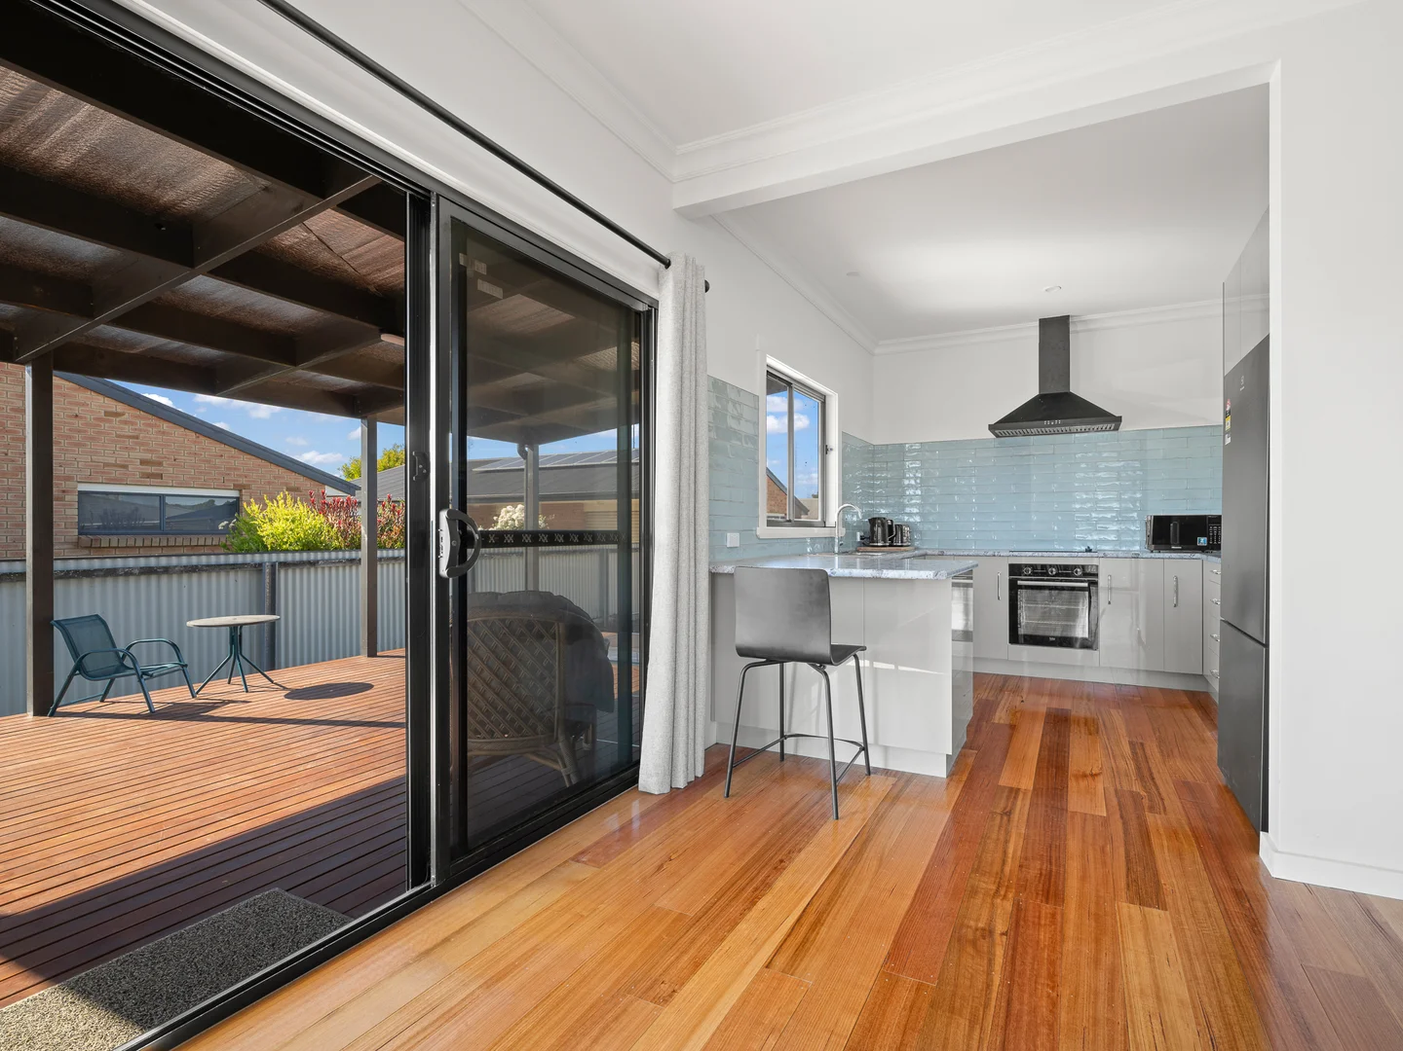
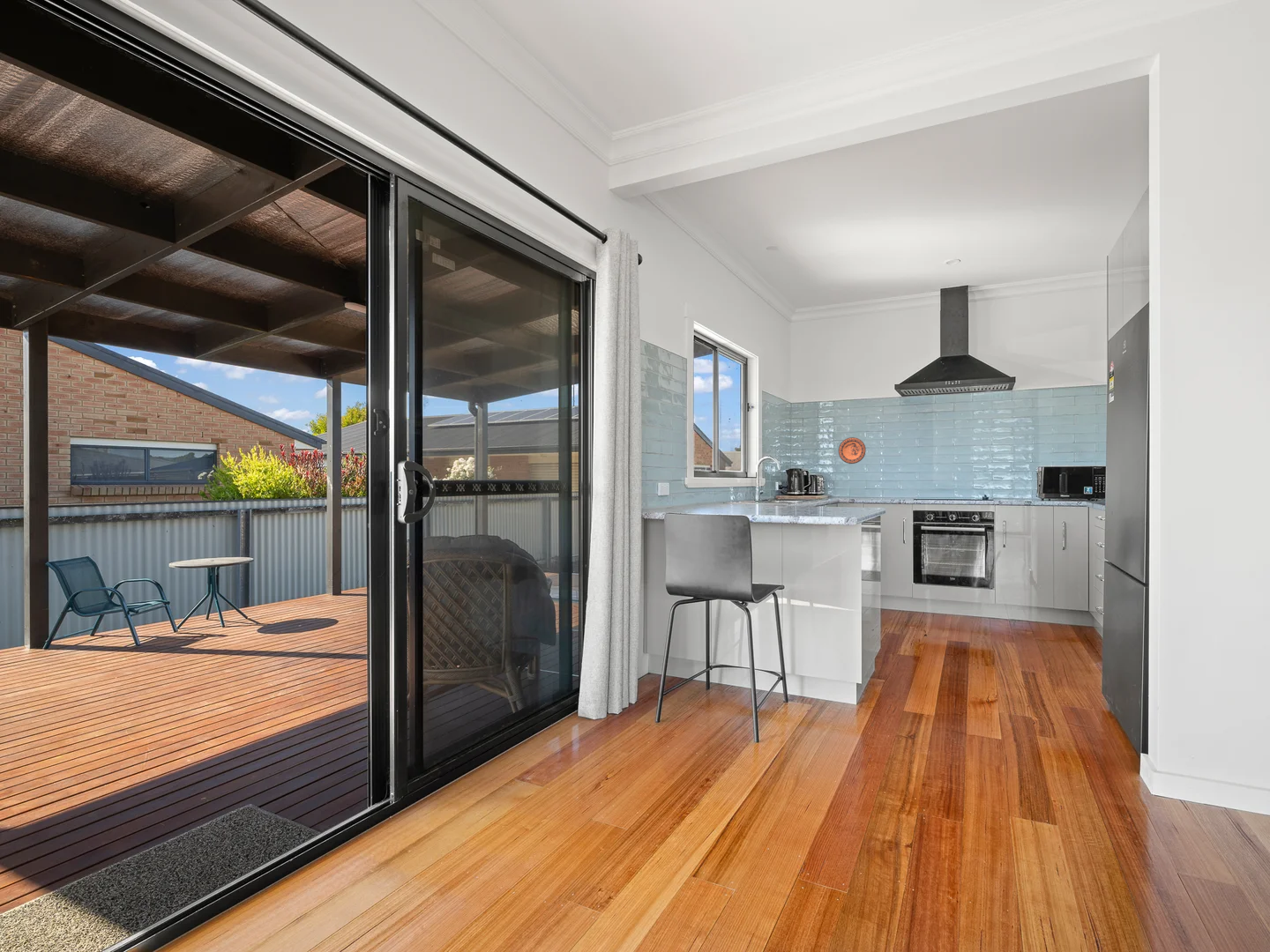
+ decorative plate (852, 450)
